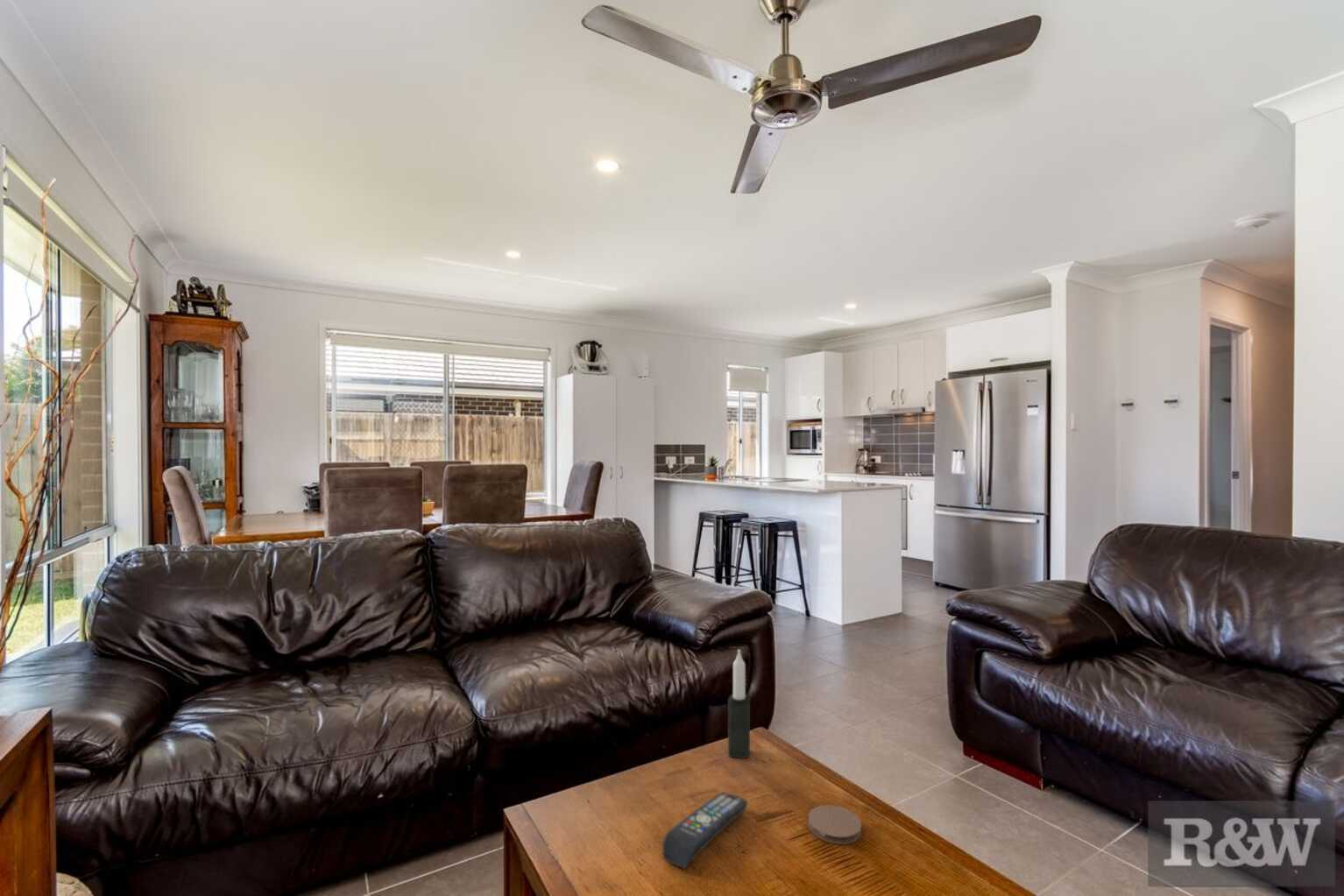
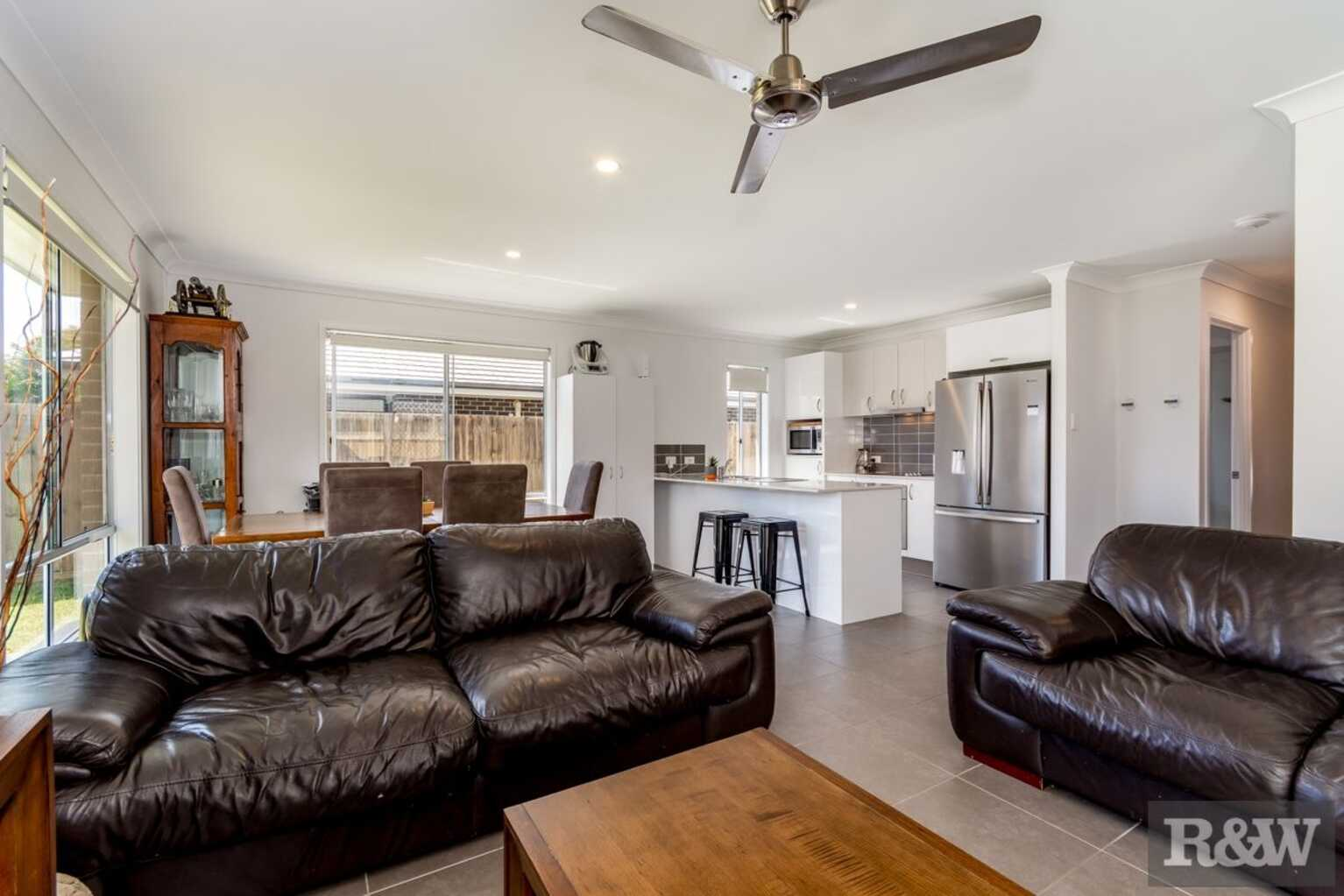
- candle (739, 701)
- coaster (834, 823)
- remote control (706, 823)
